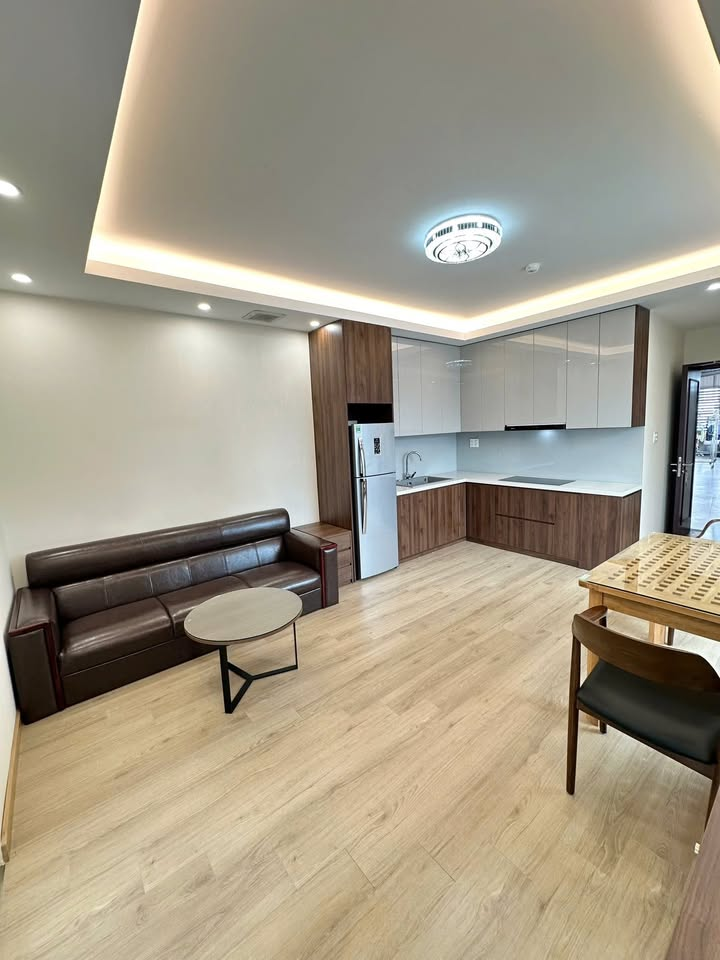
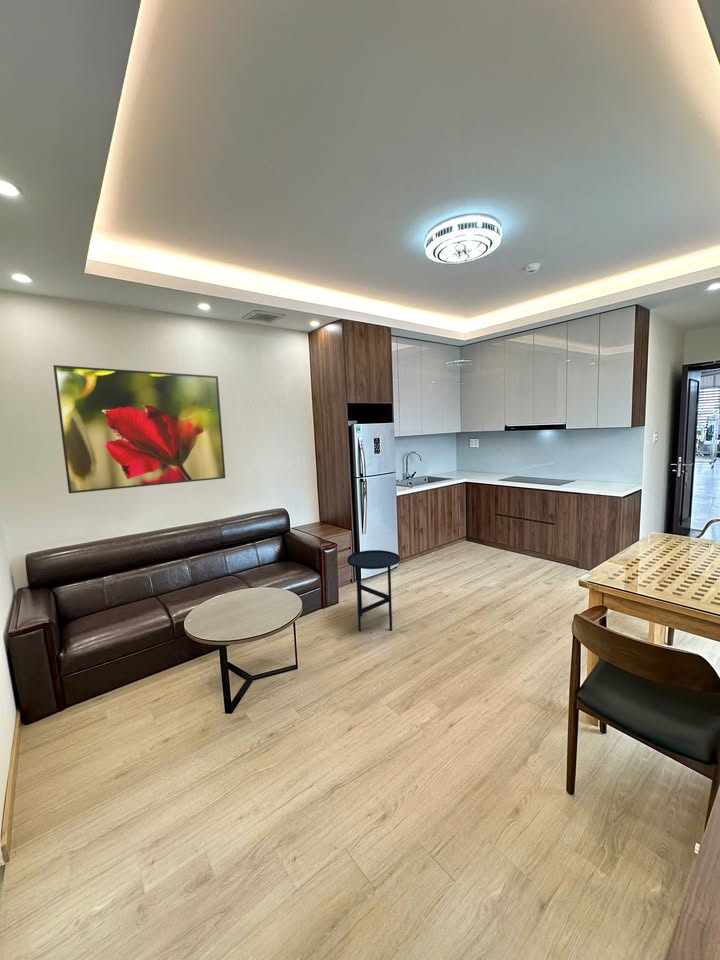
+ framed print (150, 429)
+ side table (374, 590)
